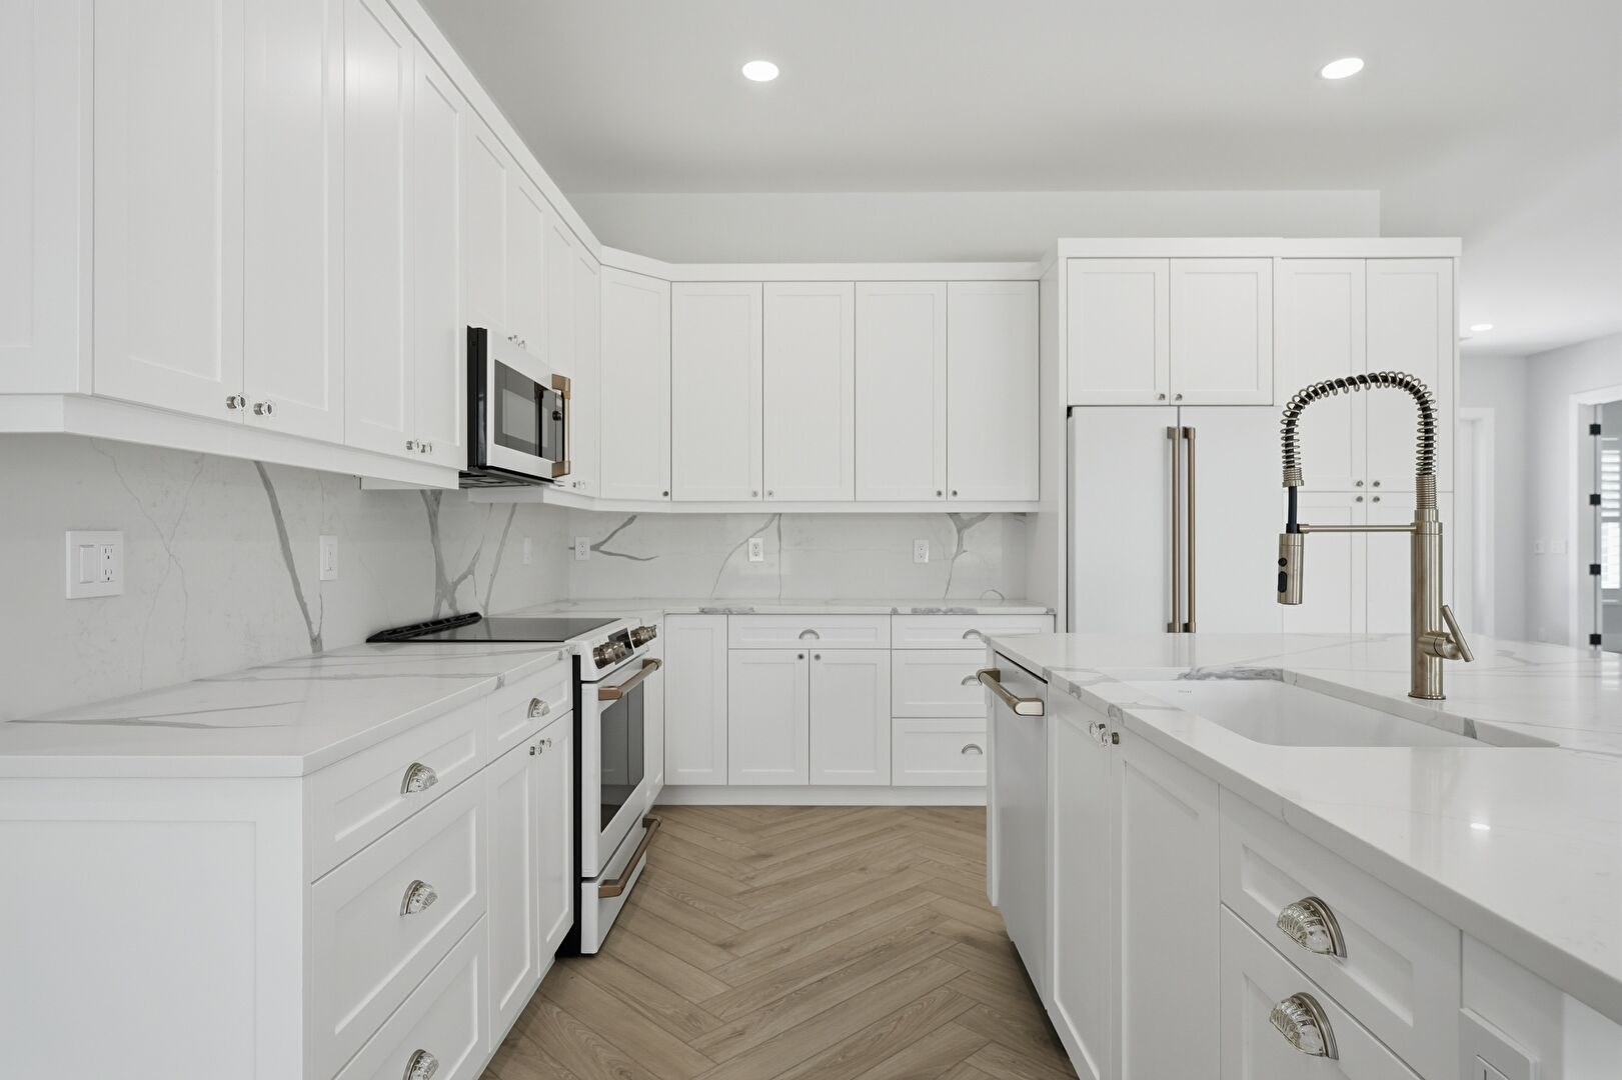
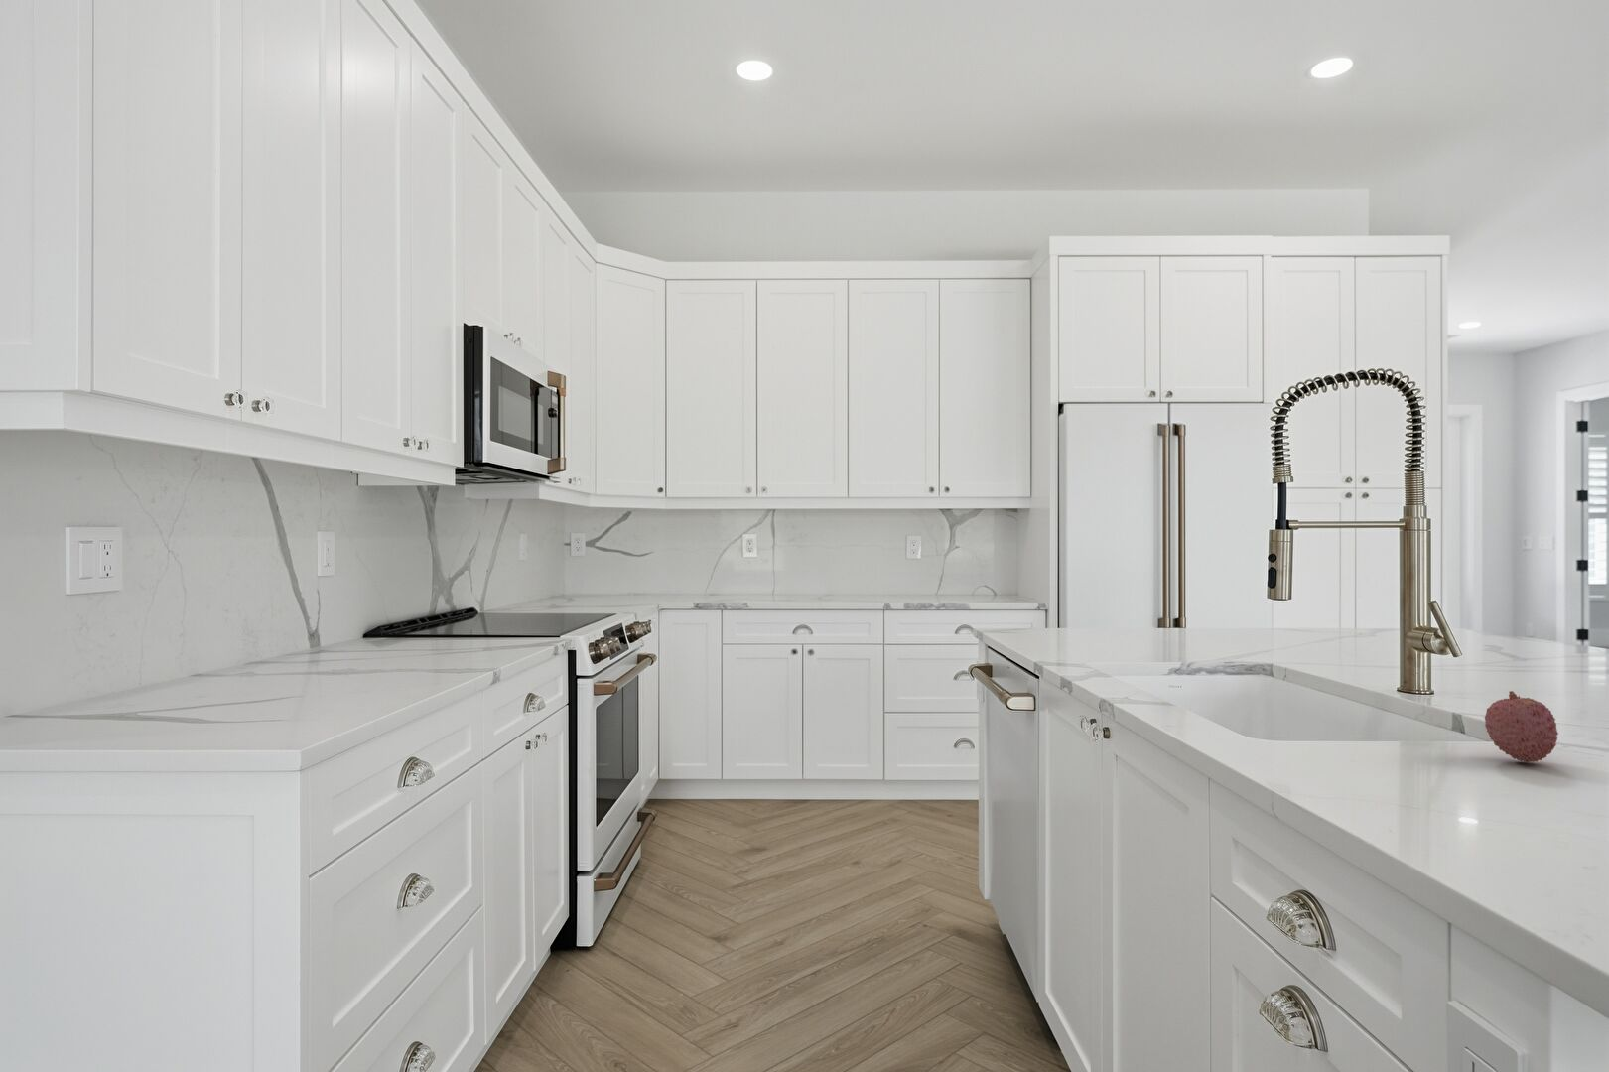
+ fruit (1519, 725)
